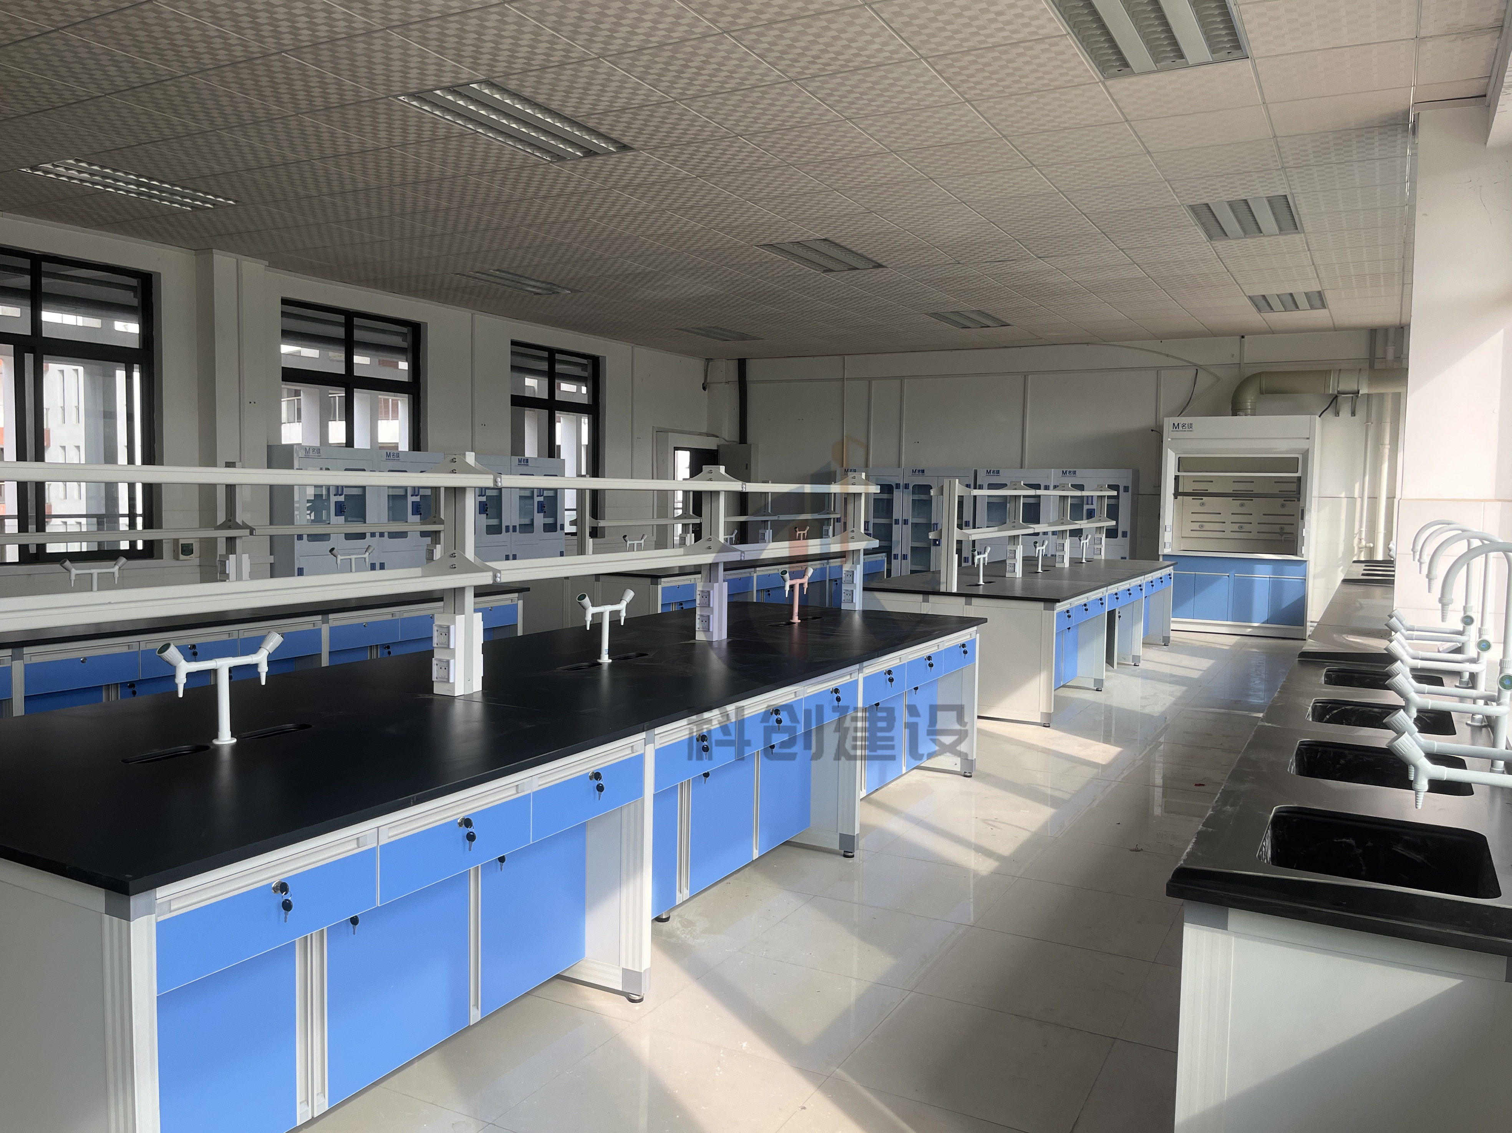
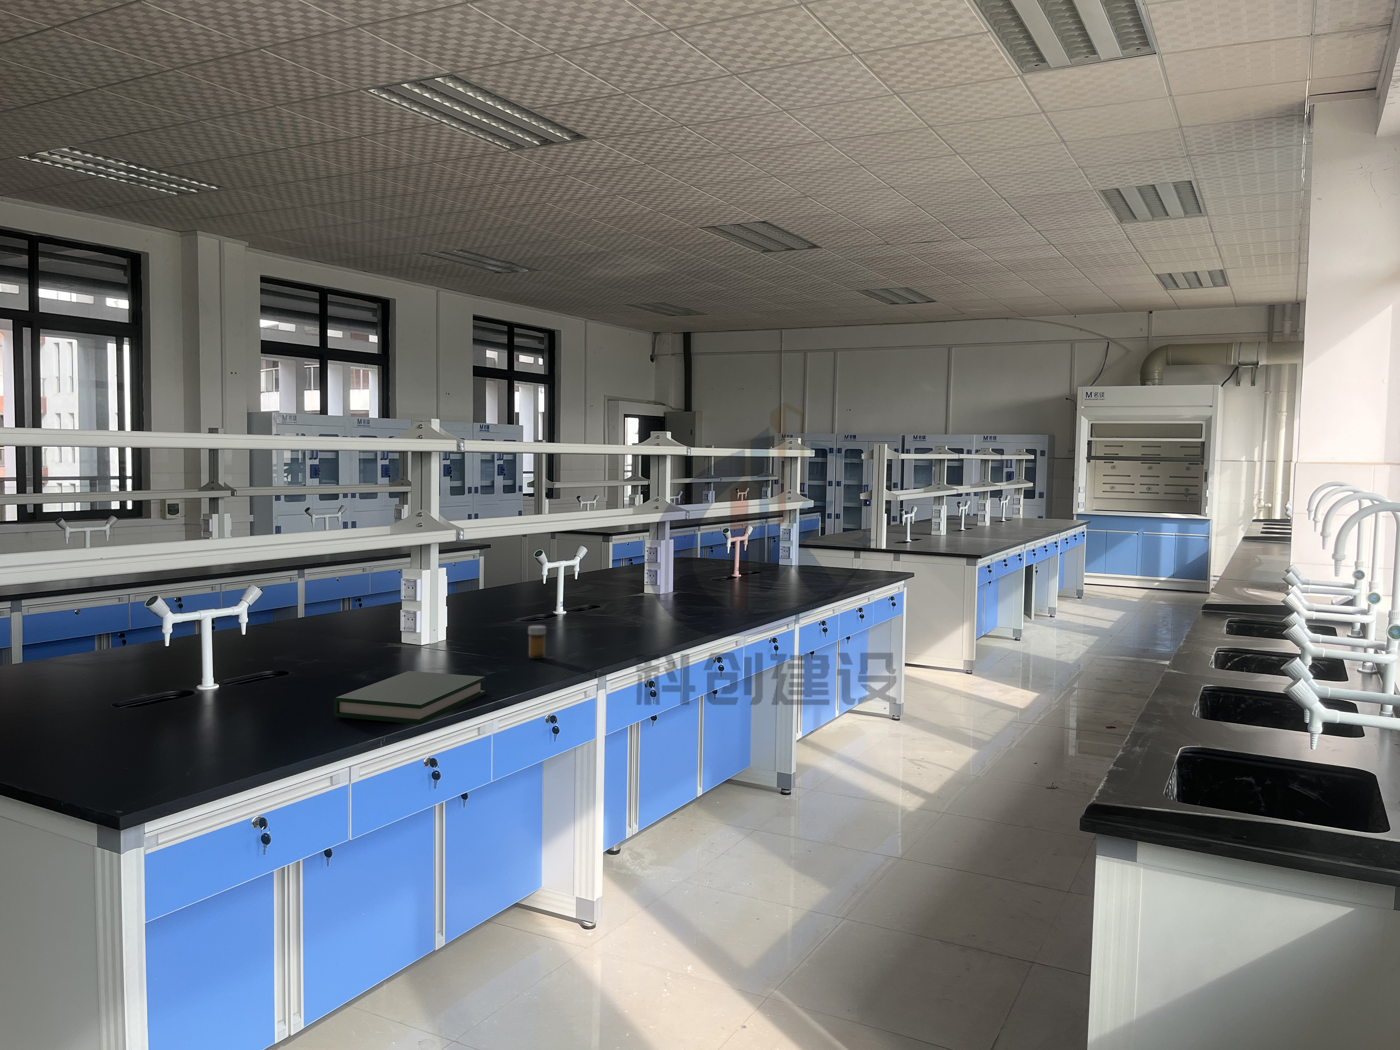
+ medicine (537, 642)
+ hardback book (413, 695)
